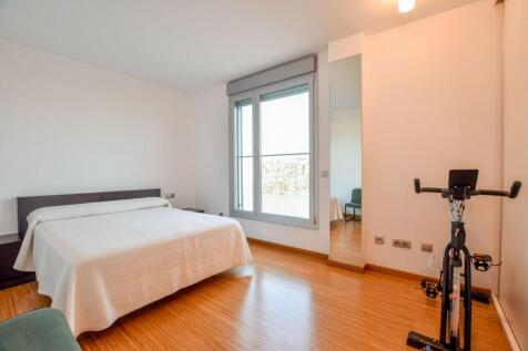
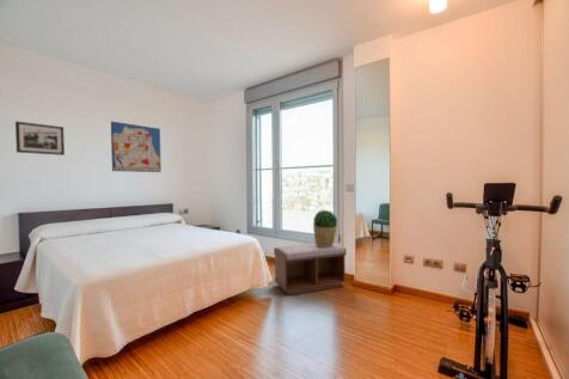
+ picture frame (41, 139)
+ wall art (137, 148)
+ bench (310, 265)
+ potted plant (323, 227)
